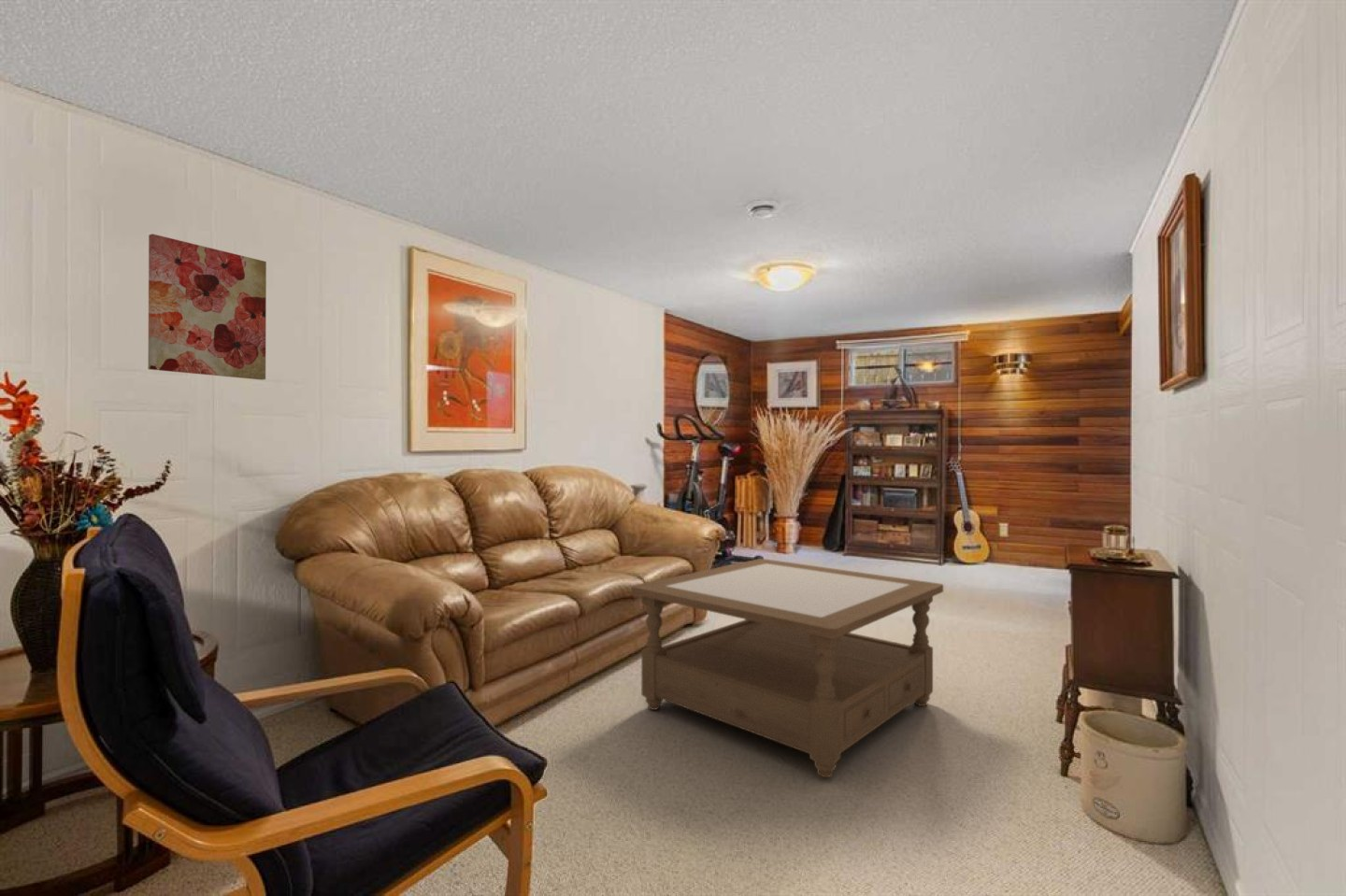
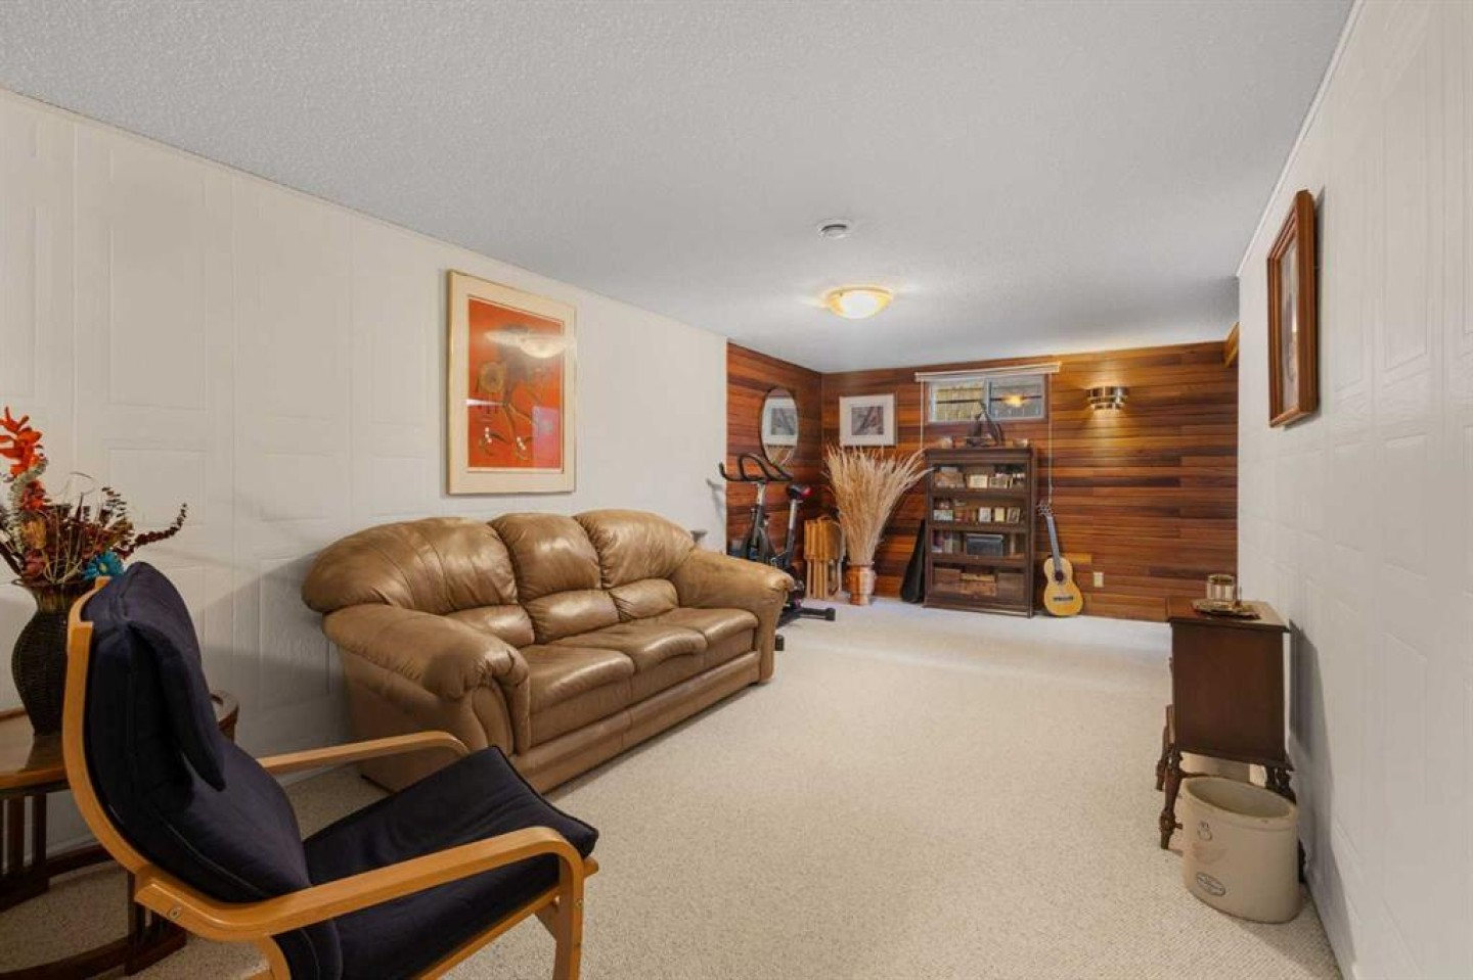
- wall art (210, 311)
- coffee table (788, 646)
